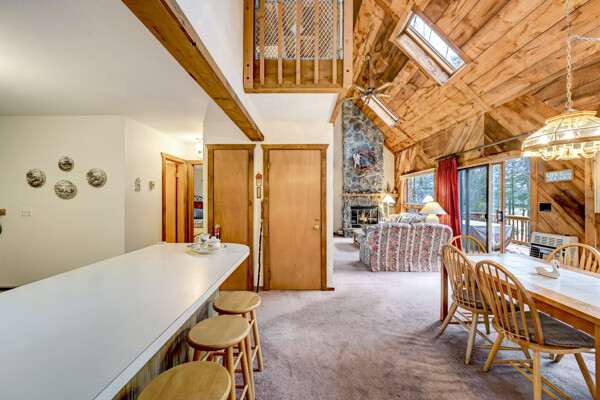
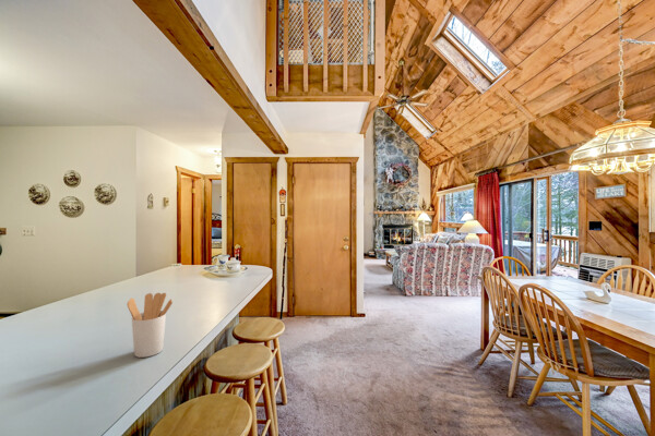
+ utensil holder (151, 322)
